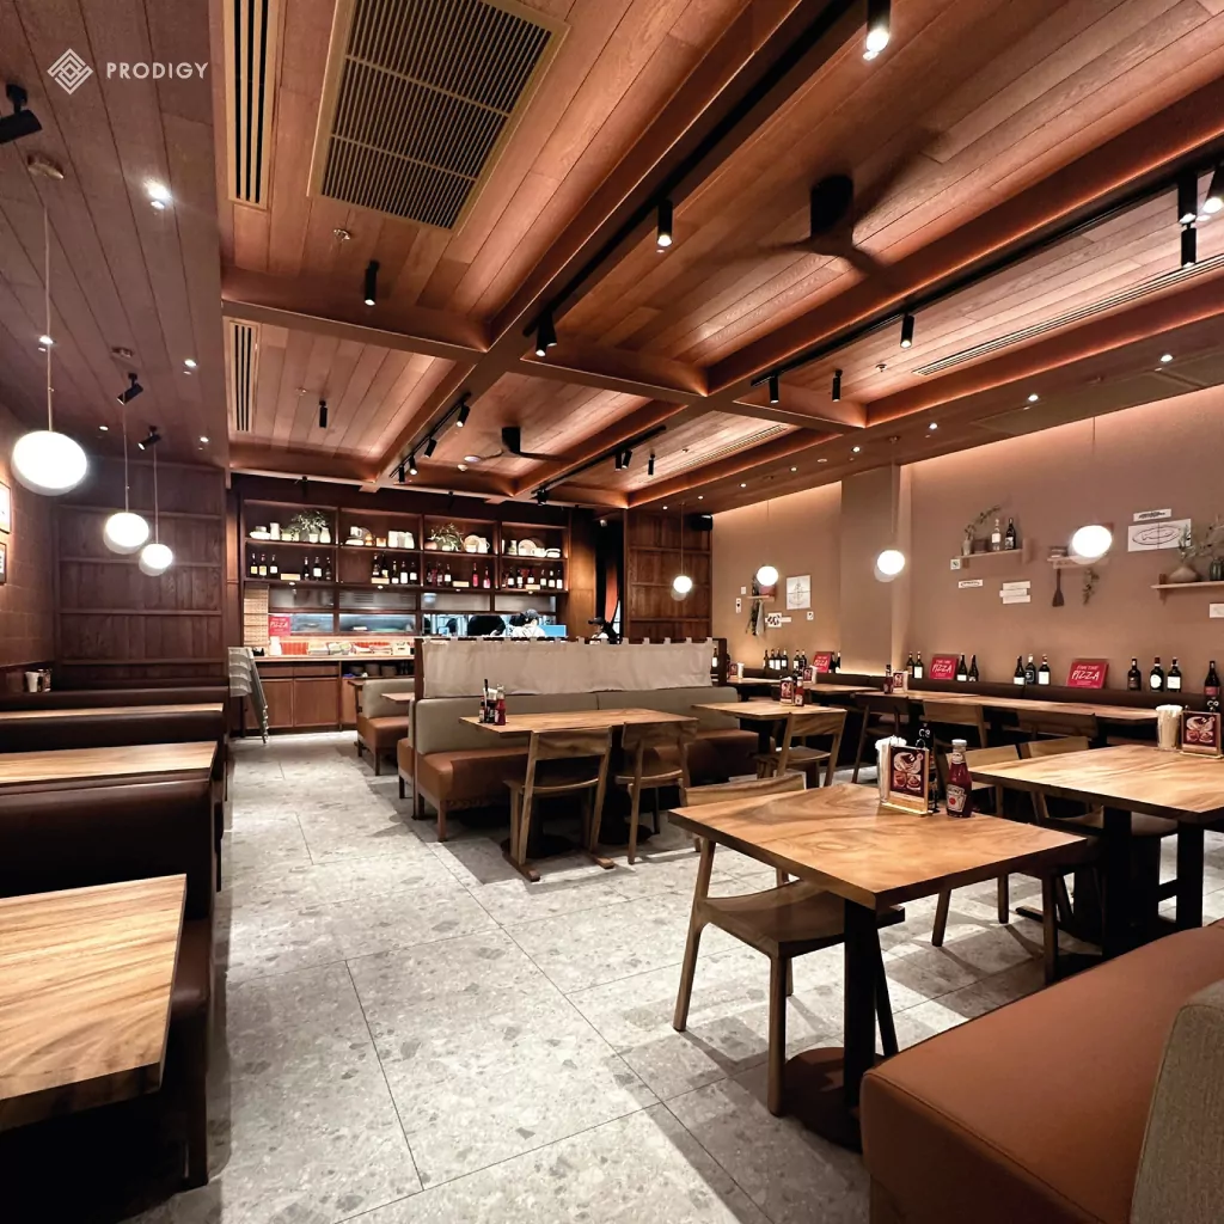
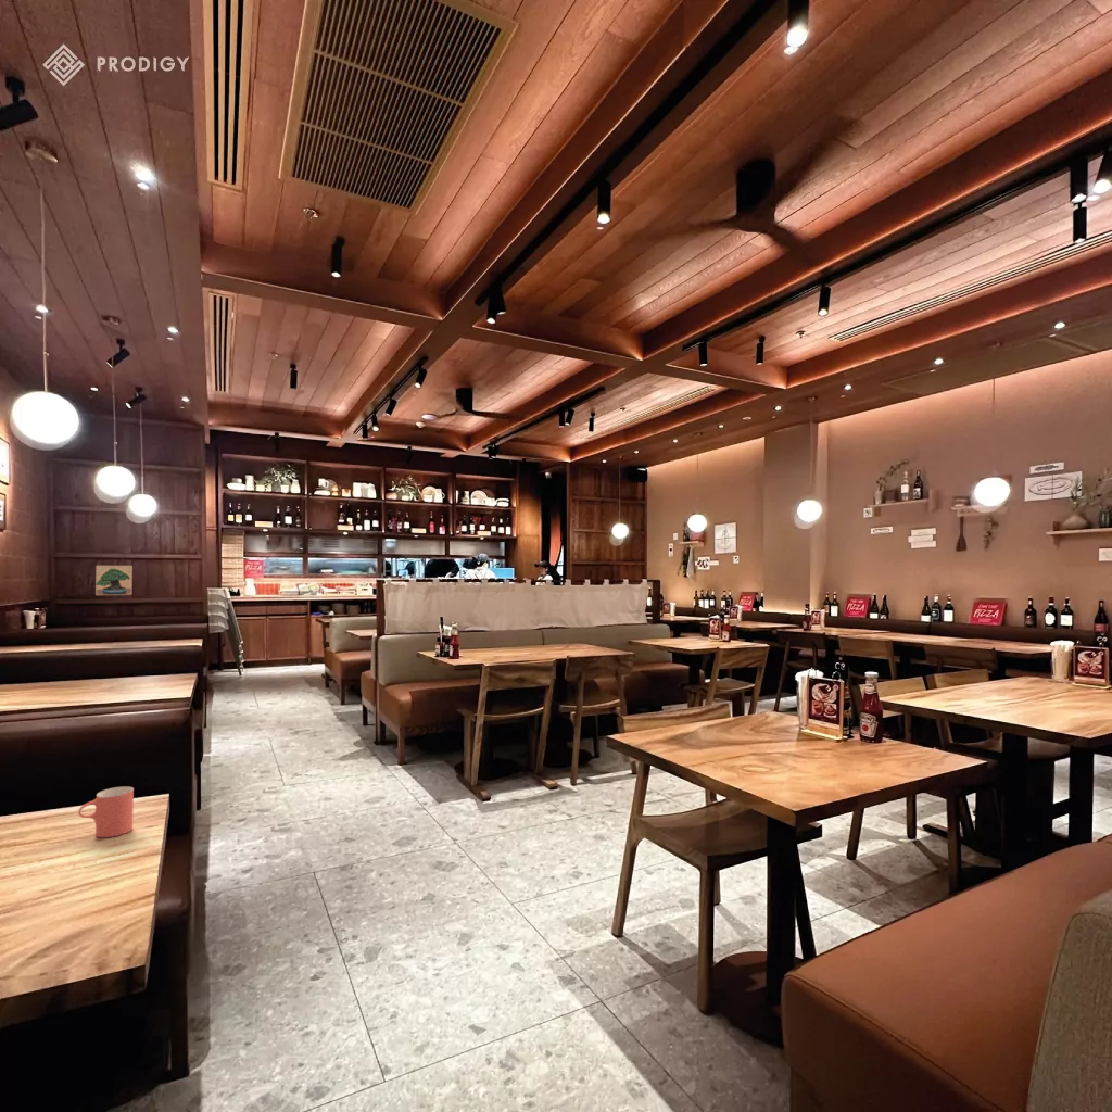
+ cup (105, 813)
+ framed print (114, 580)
